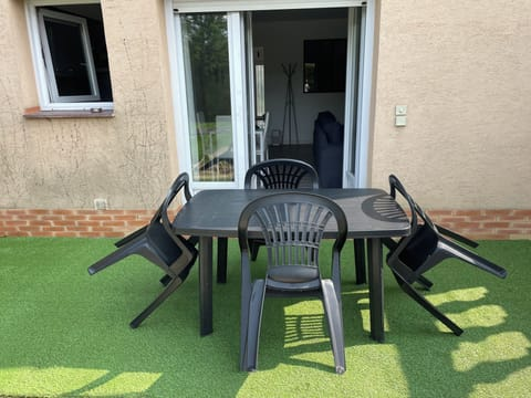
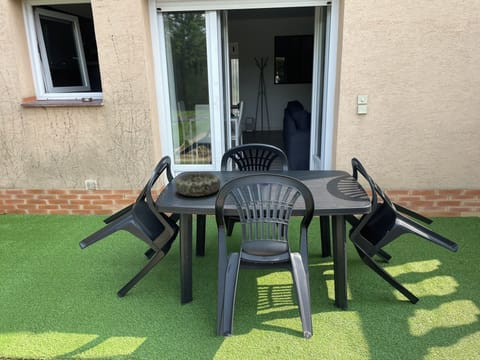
+ decorative bowl (198, 184)
